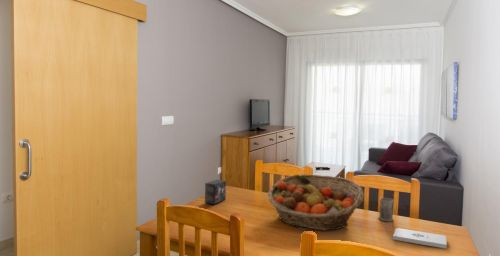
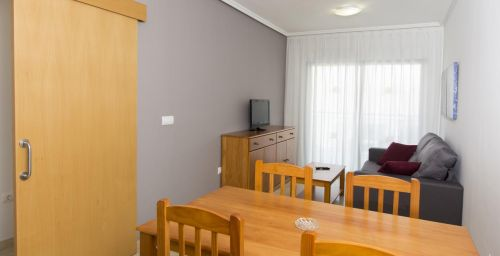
- small box (215, 191)
- mug (385, 210)
- fruit basket (313, 200)
- notepad (419, 237)
